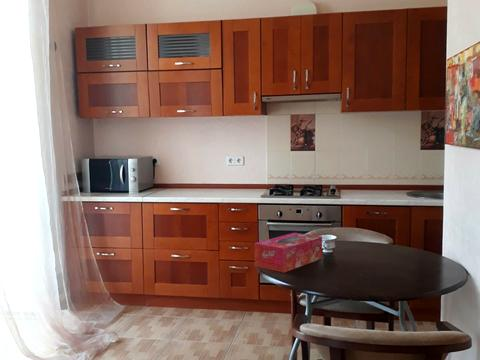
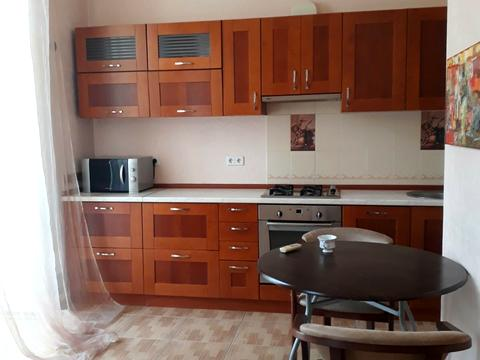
- tissue box (289, 251)
